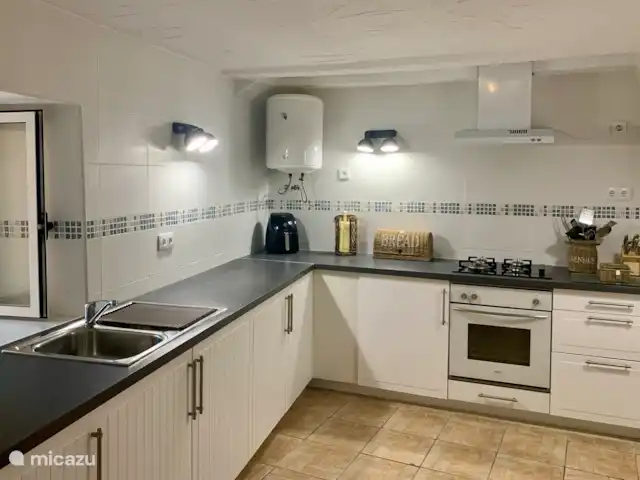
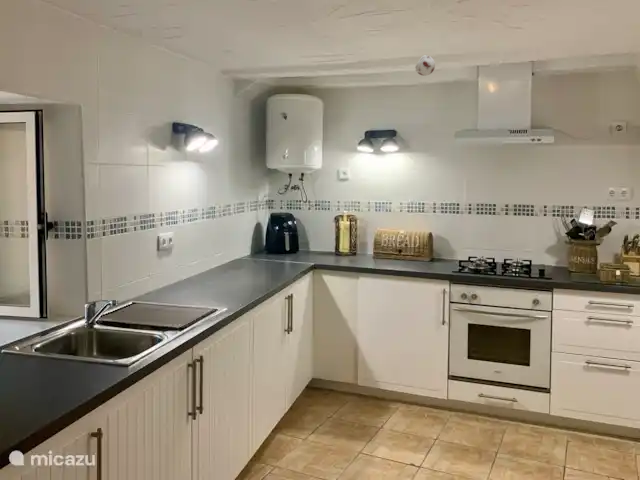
+ smoke detector (425, 65)
